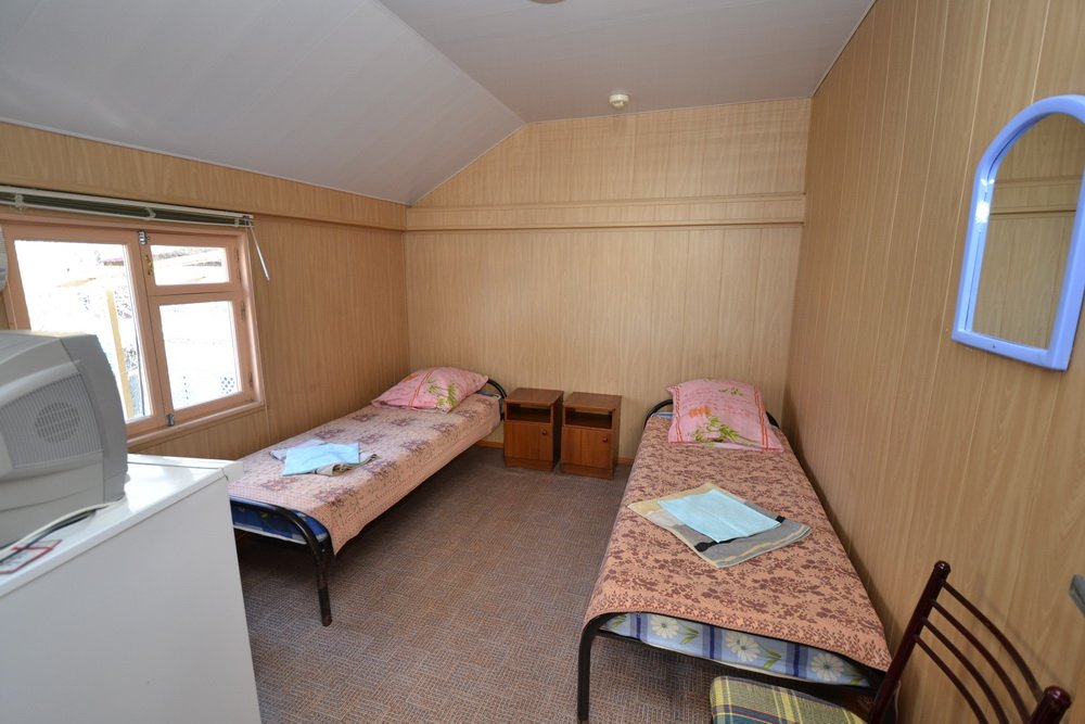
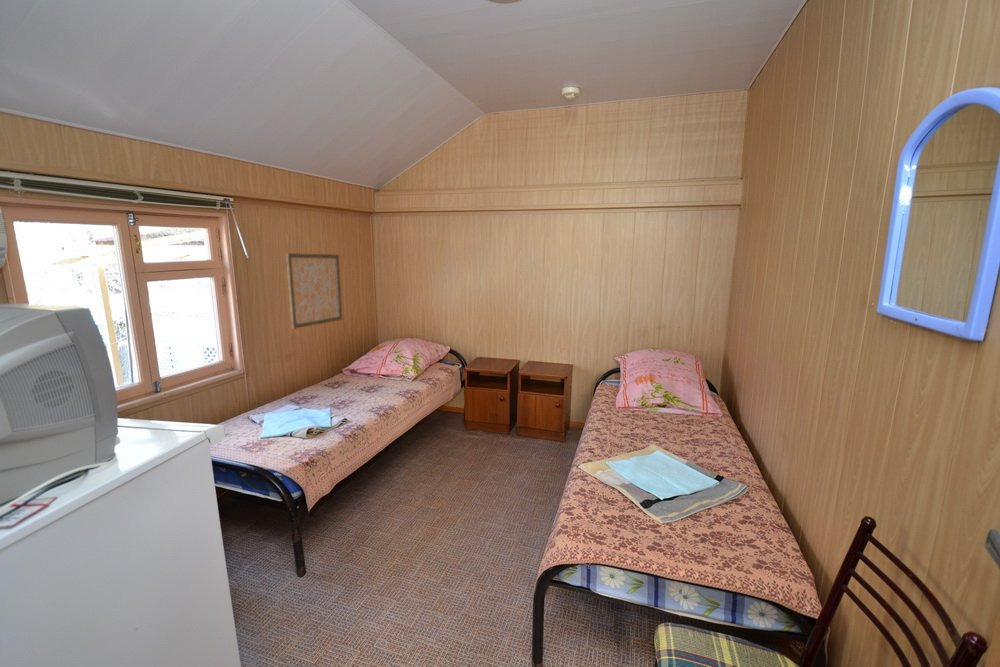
+ wall art (314, 288)
